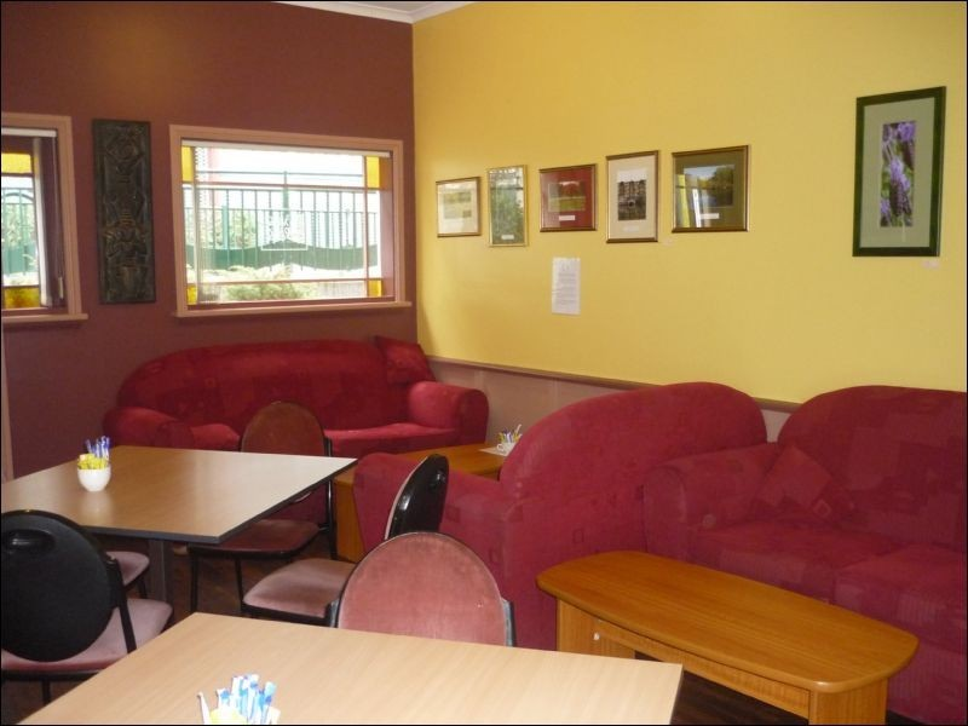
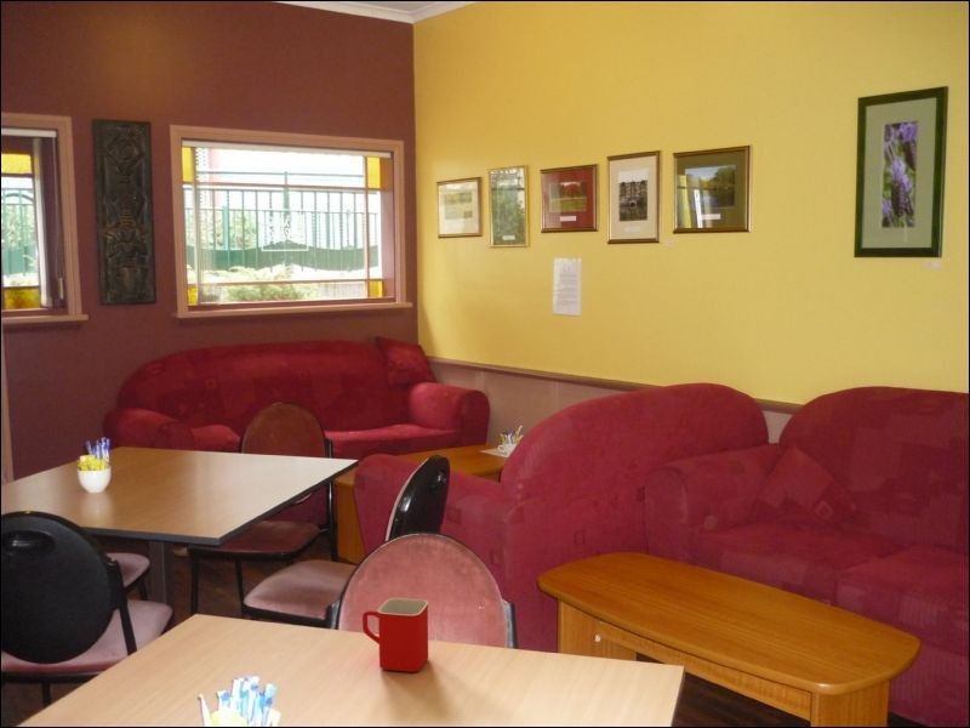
+ mug (394, 633)
